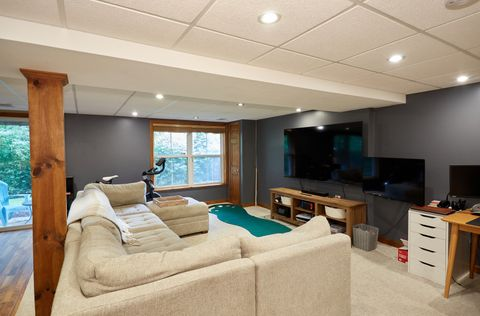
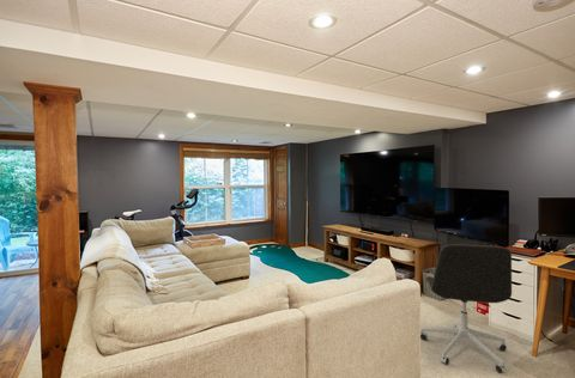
+ office chair (464, 293)
